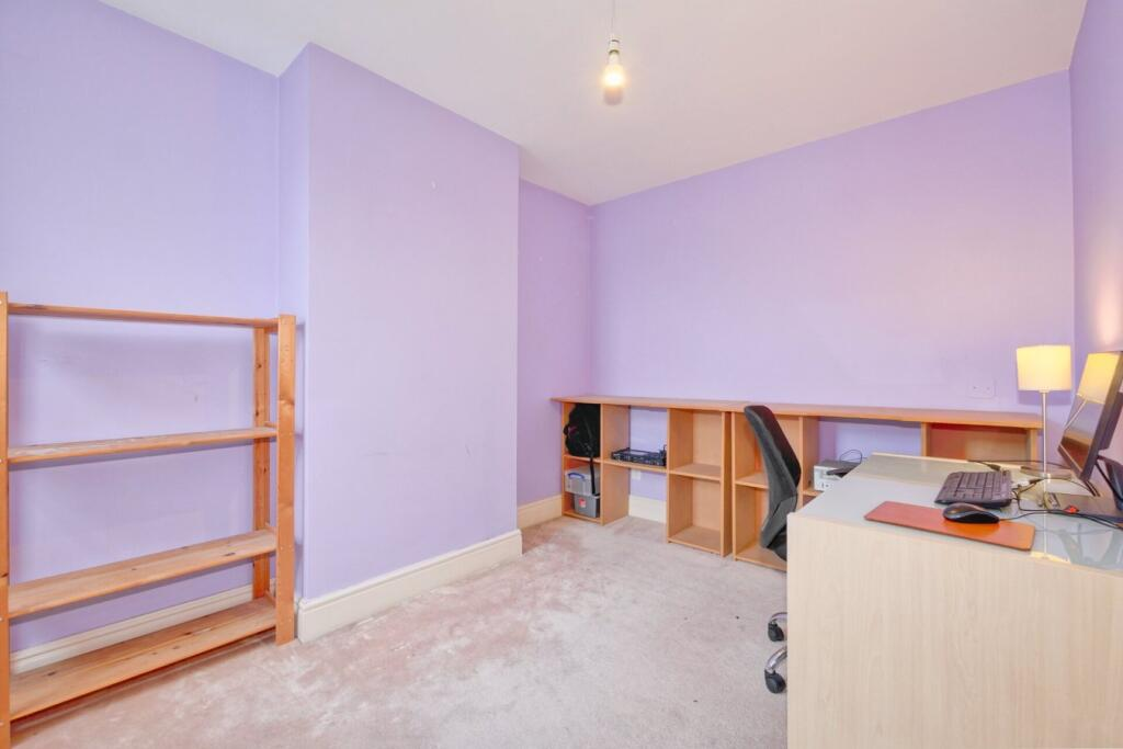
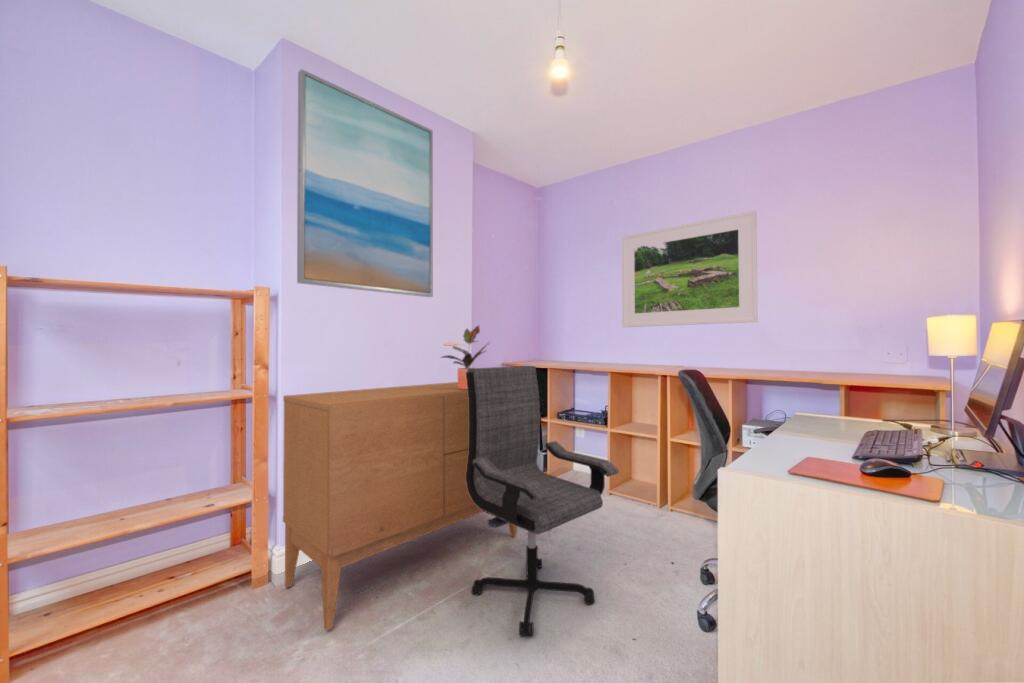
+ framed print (682, 274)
+ wall art (373, 197)
+ sideboard (414, 474)
+ potted plant (466, 356)
+ office chair (535, 483)
